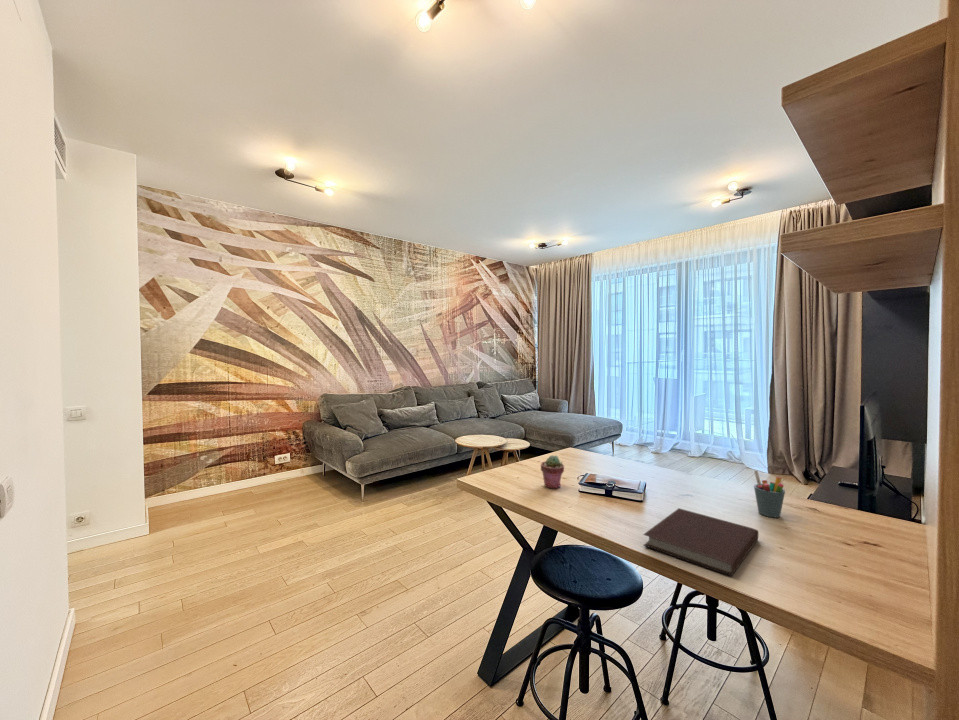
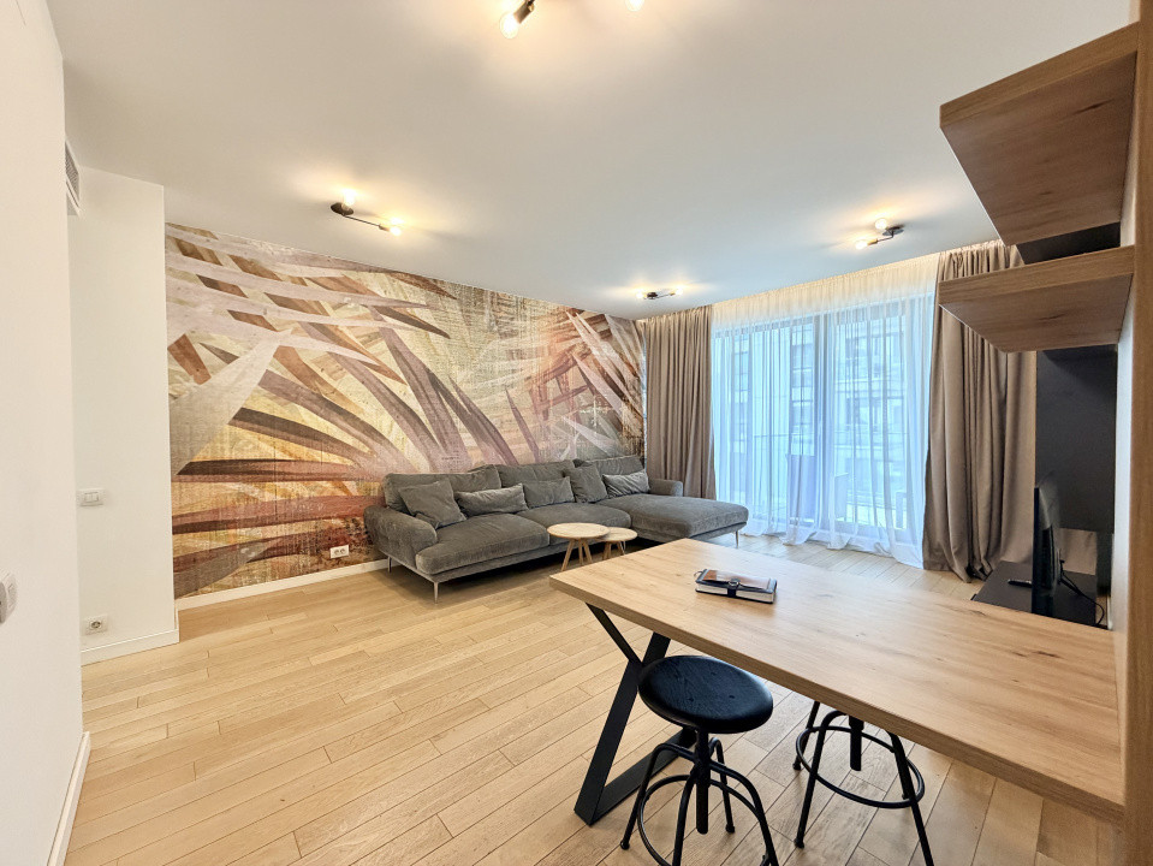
- potted succulent (552, 470)
- notebook (701, 537)
- pen holder (769, 493)
